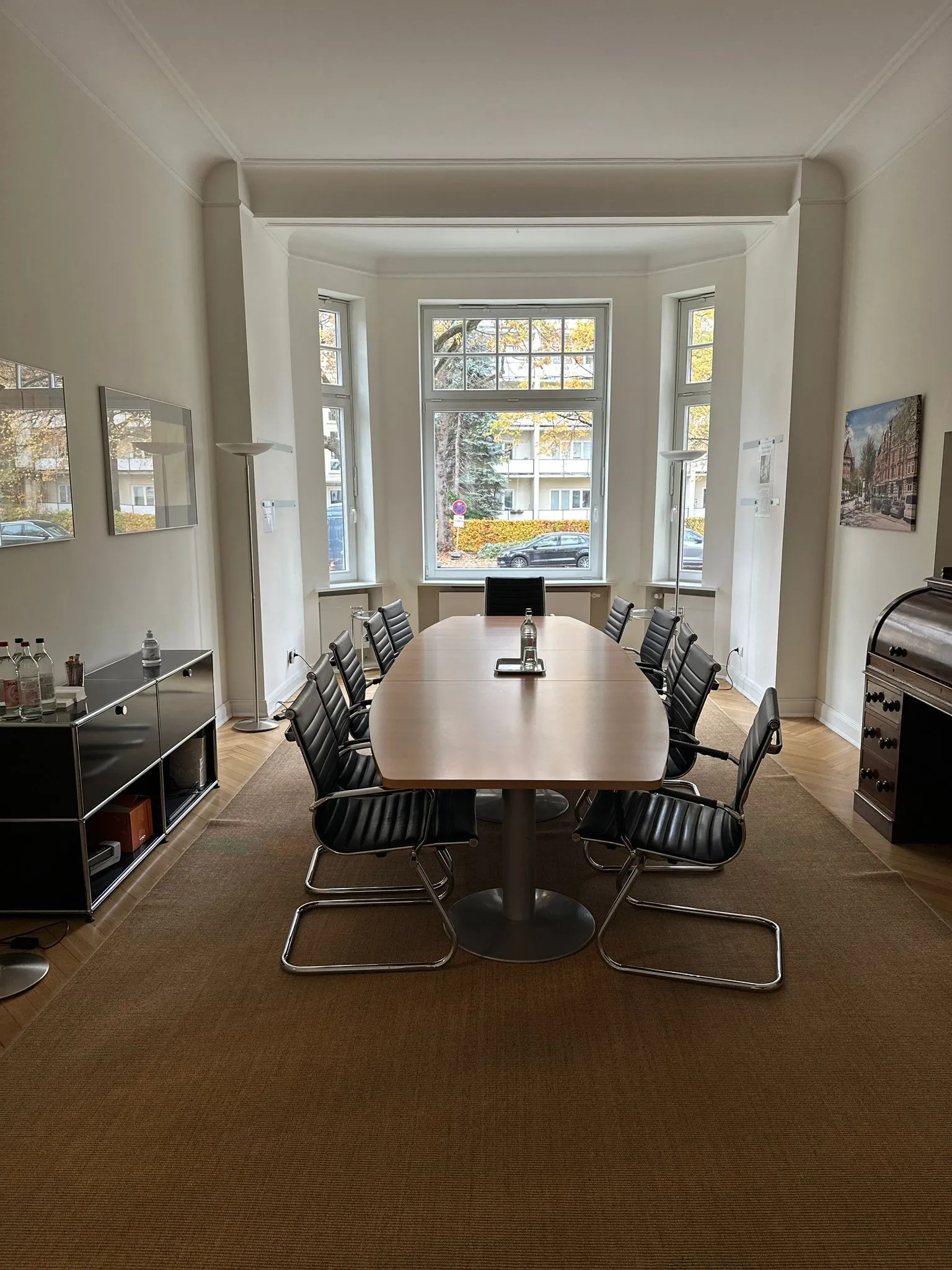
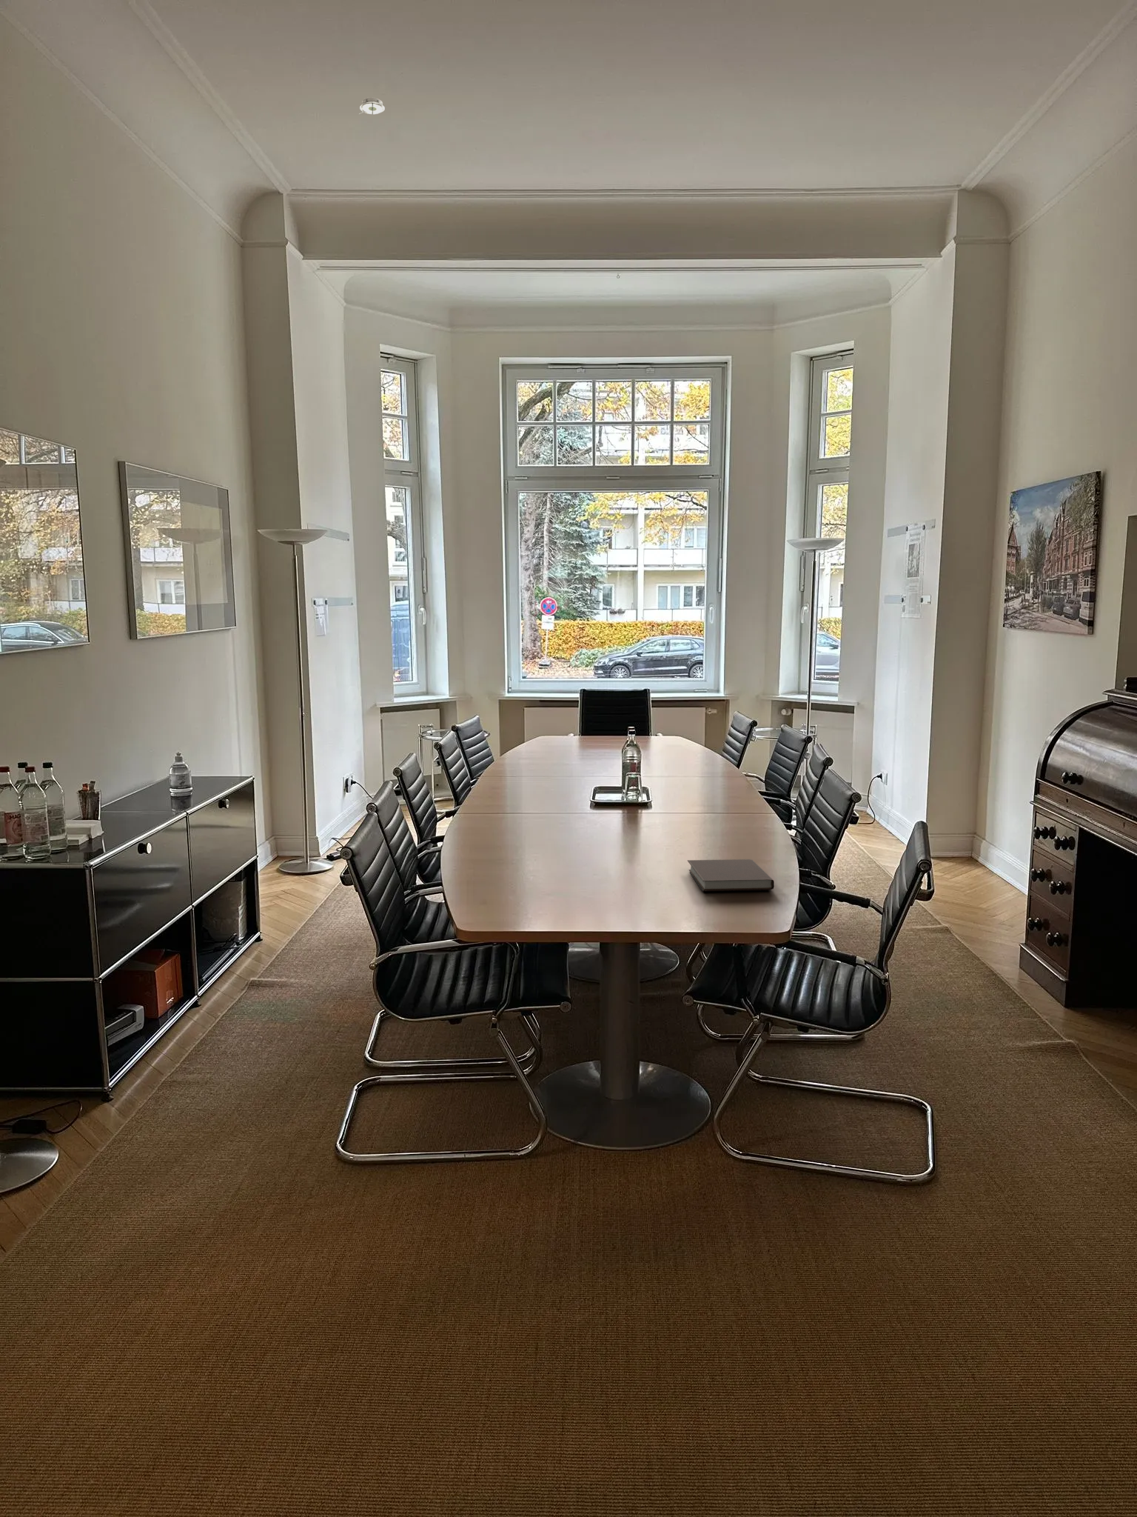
+ smoke detector (371, 105)
+ notebook (729, 874)
